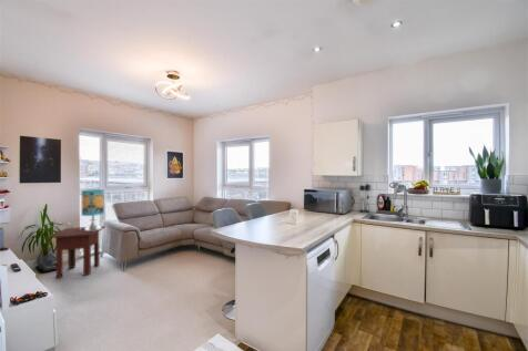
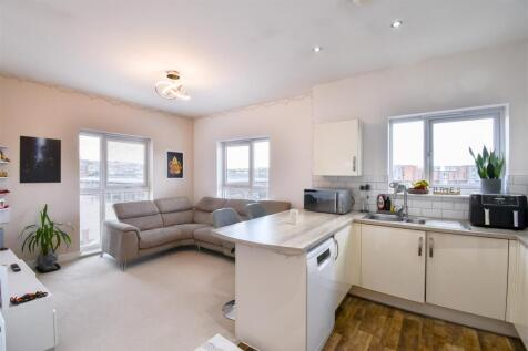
- side table (79, 248)
- table lamp (89, 209)
